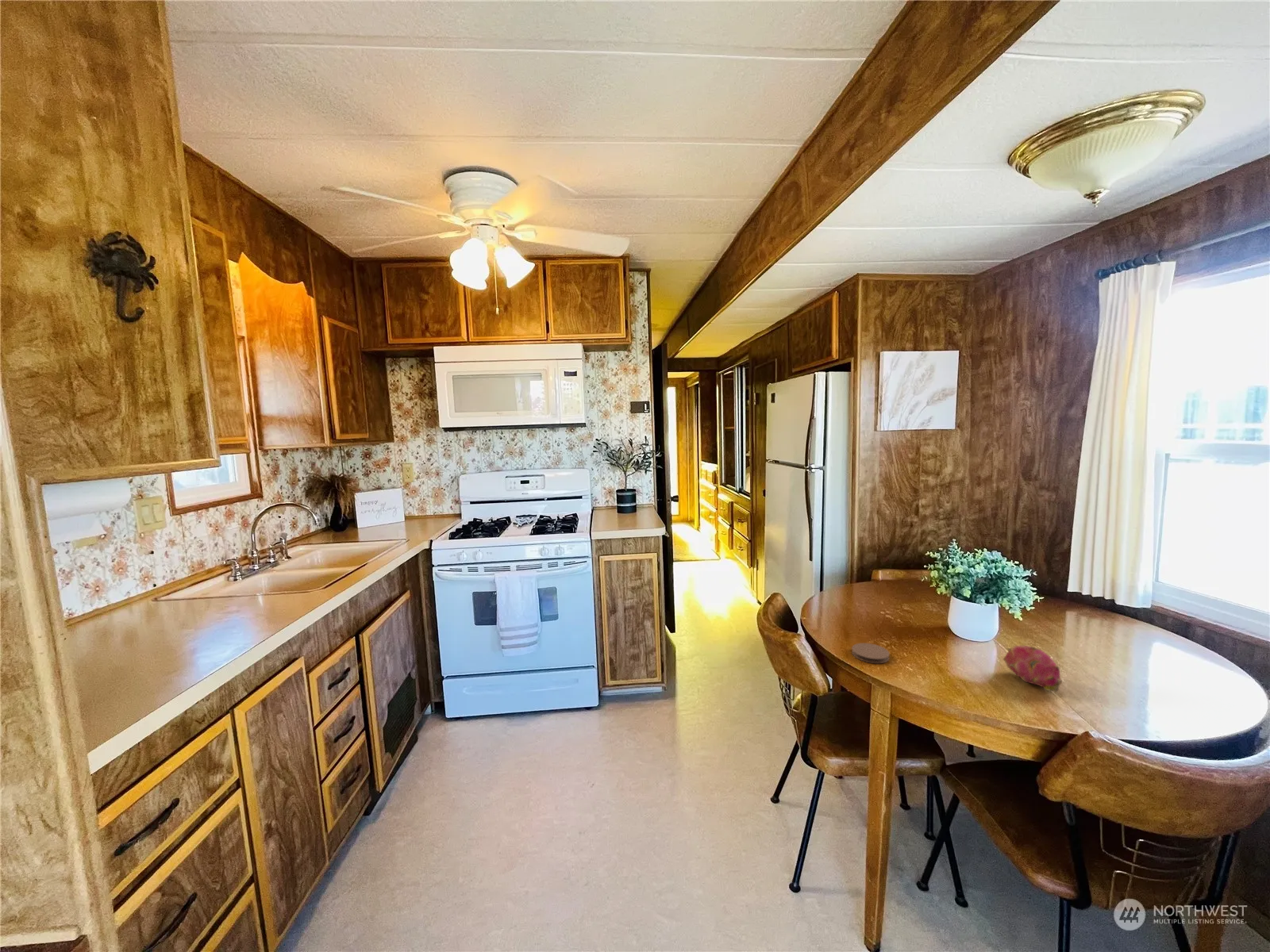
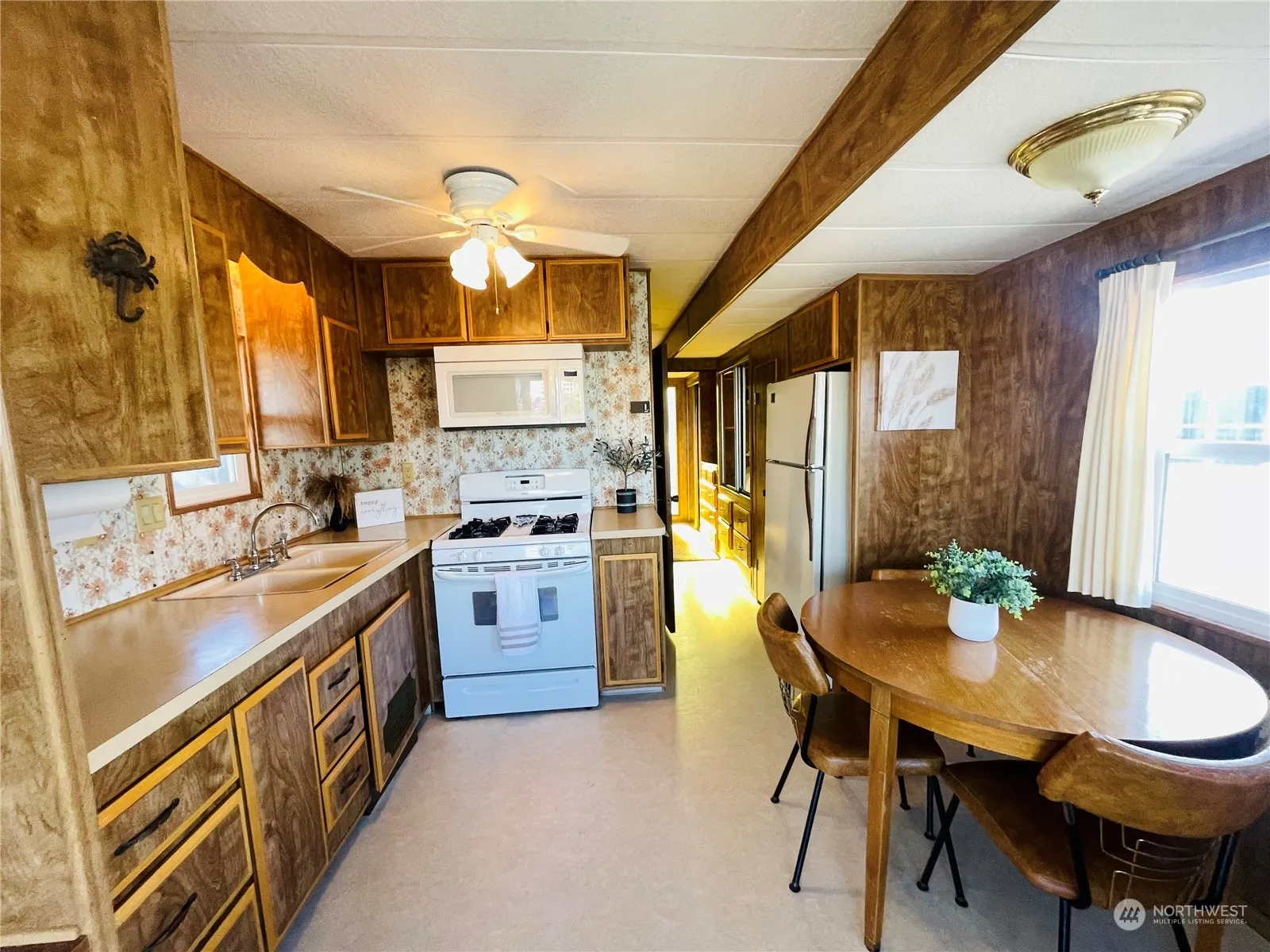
- fruit (1032, 664)
- coaster (870, 652)
